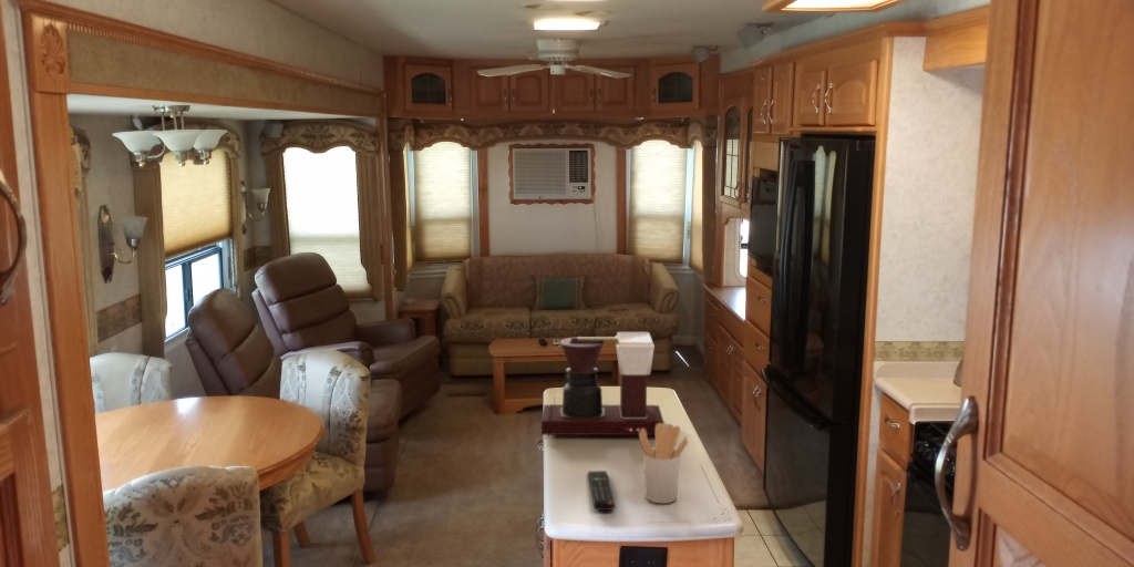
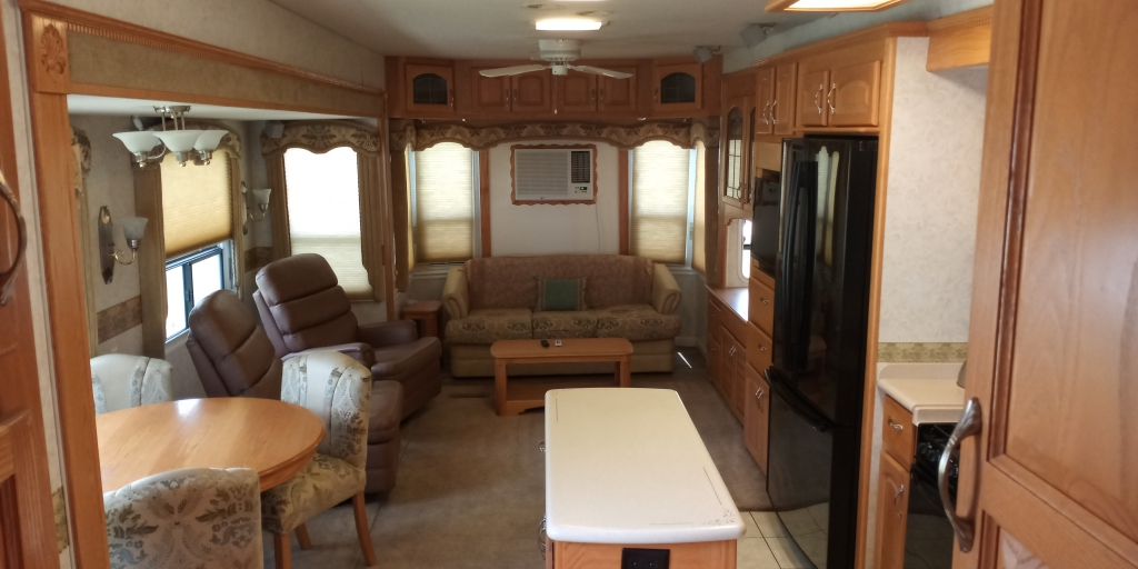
- utensil holder (662, 461)
- remote control (600, 489)
- coffee maker (599, 385)
